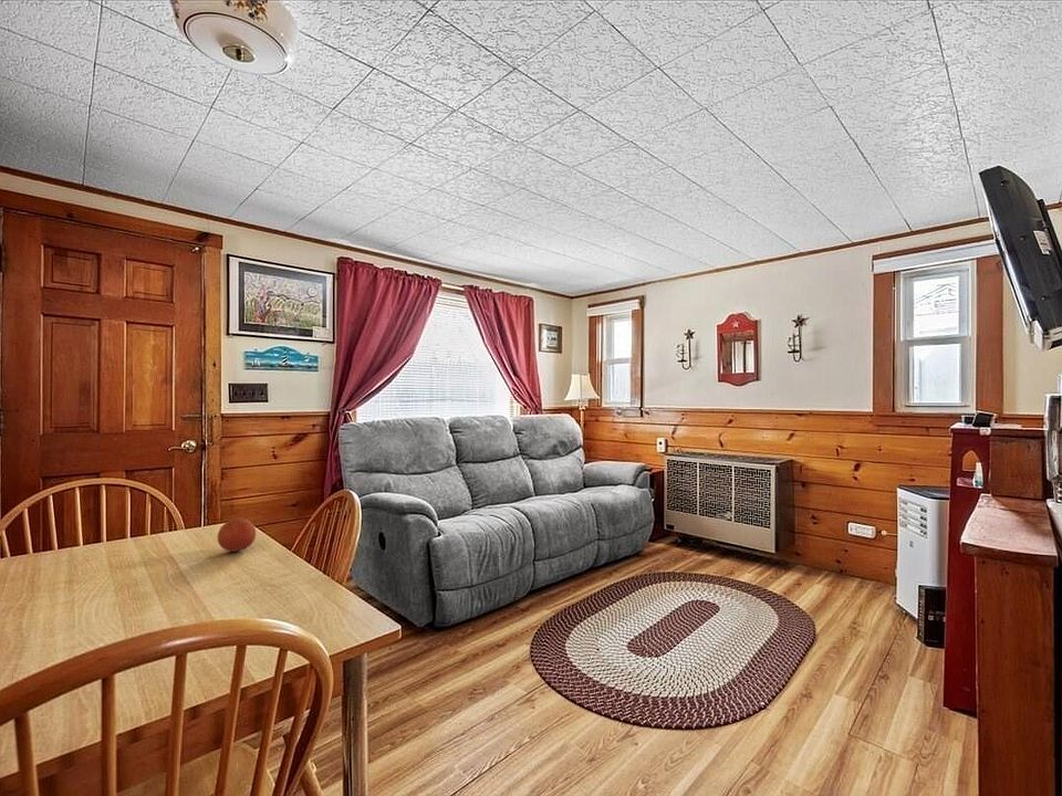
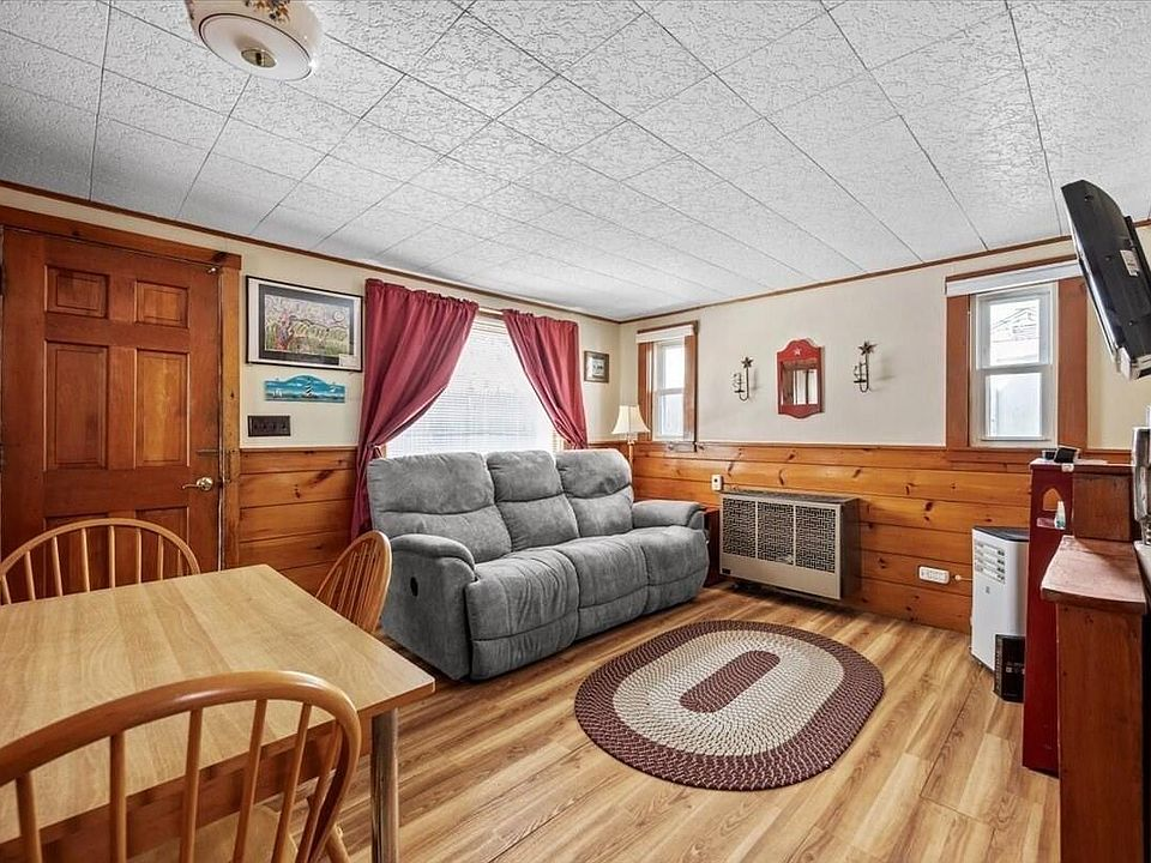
- fruit (237, 534)
